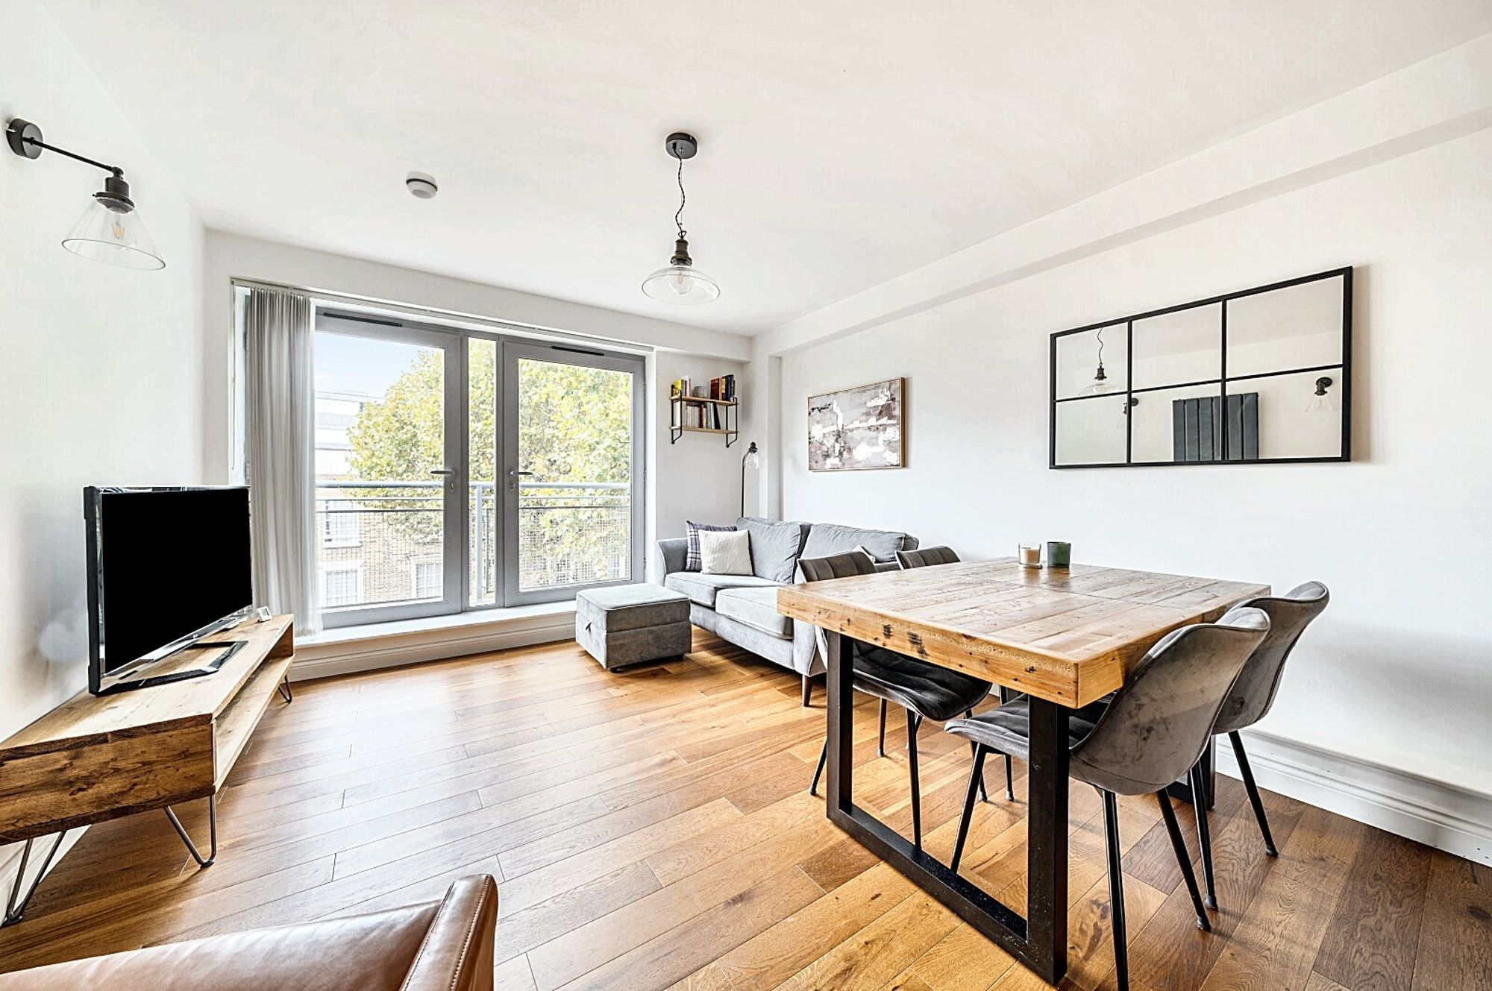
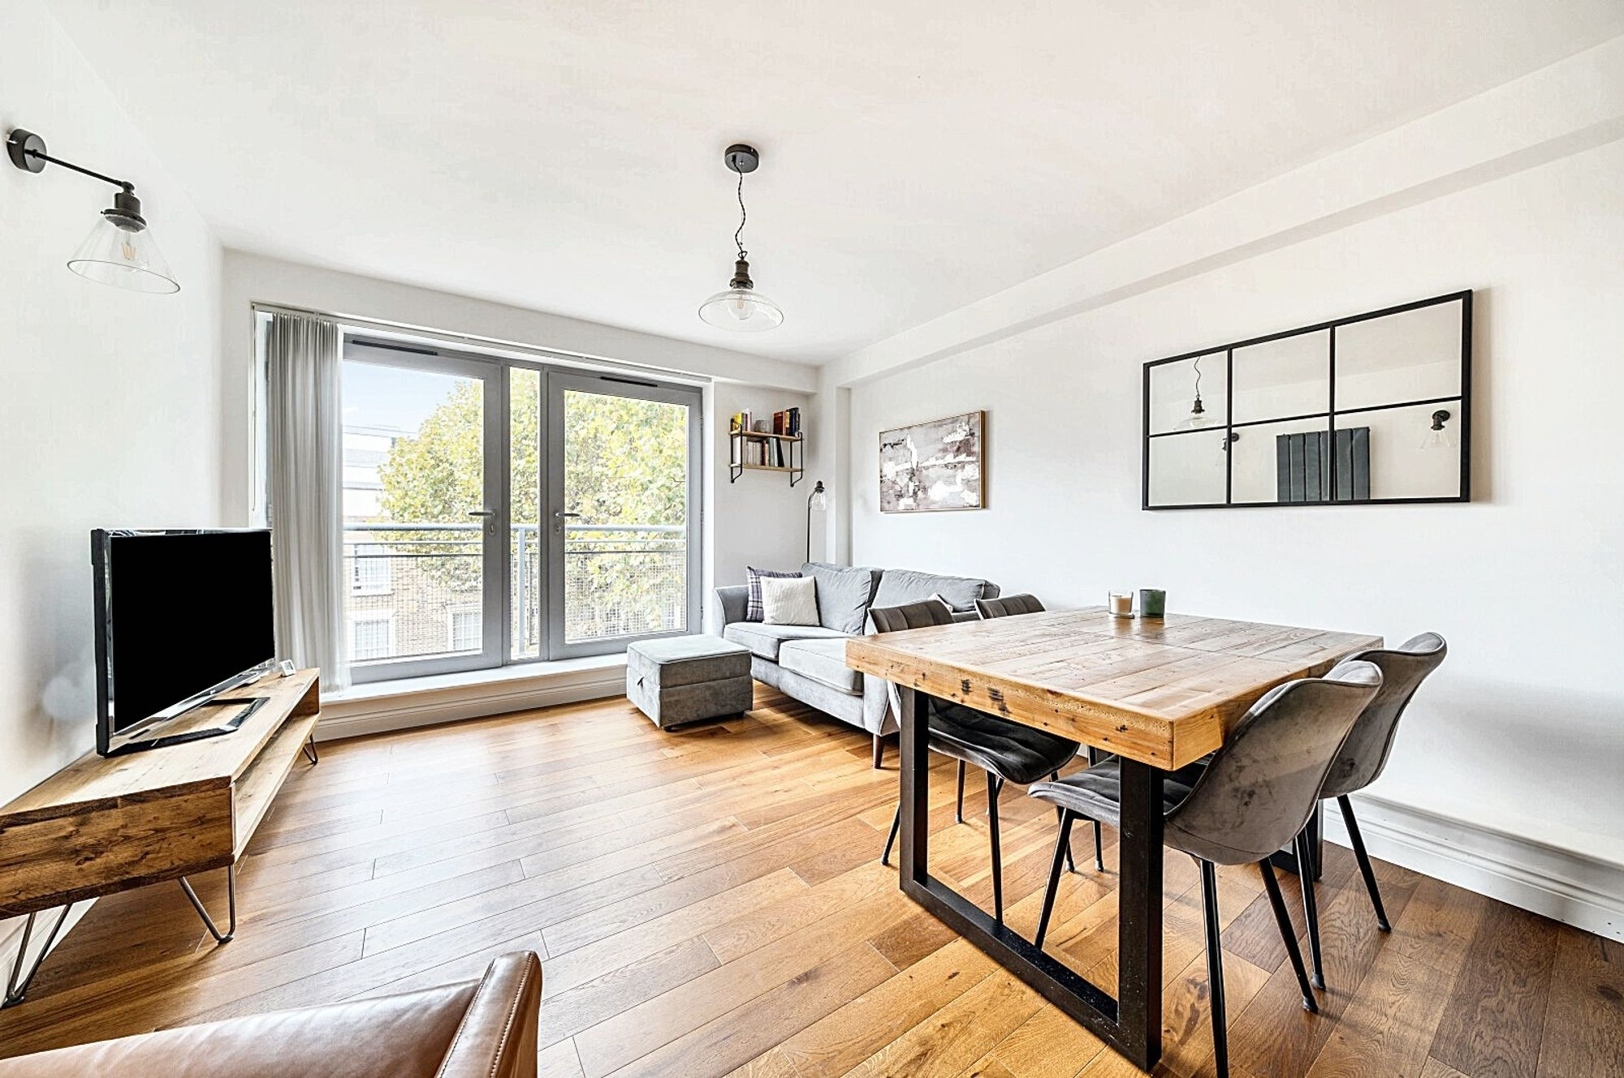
- smoke detector (421, 186)
